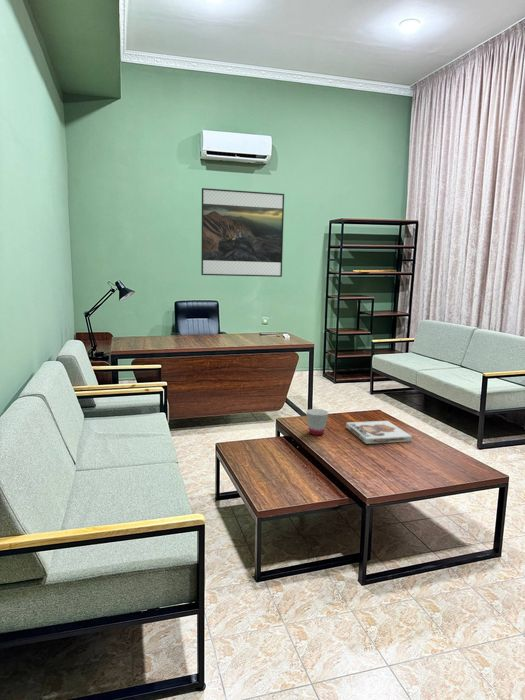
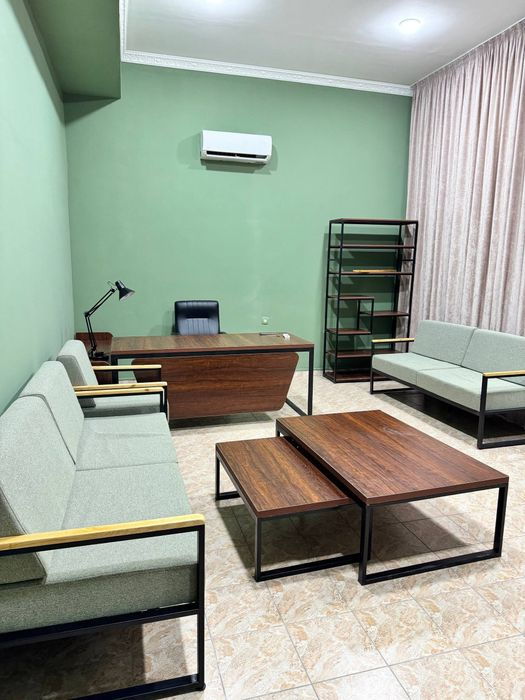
- board game (377, 431)
- cup (316, 422)
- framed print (243, 234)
